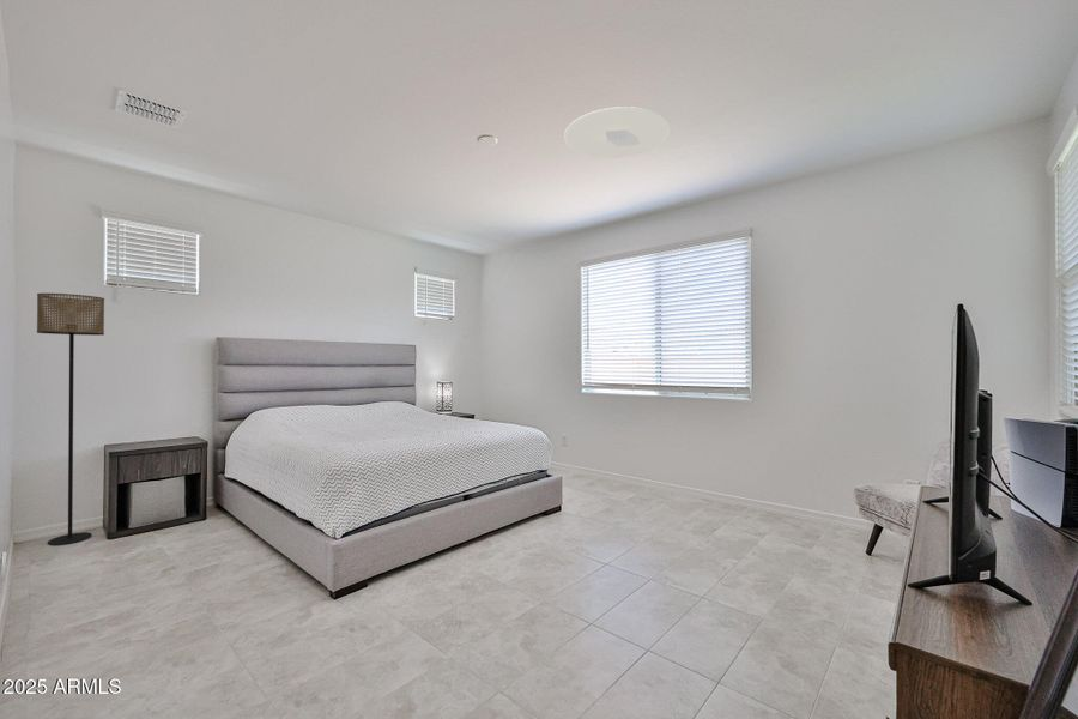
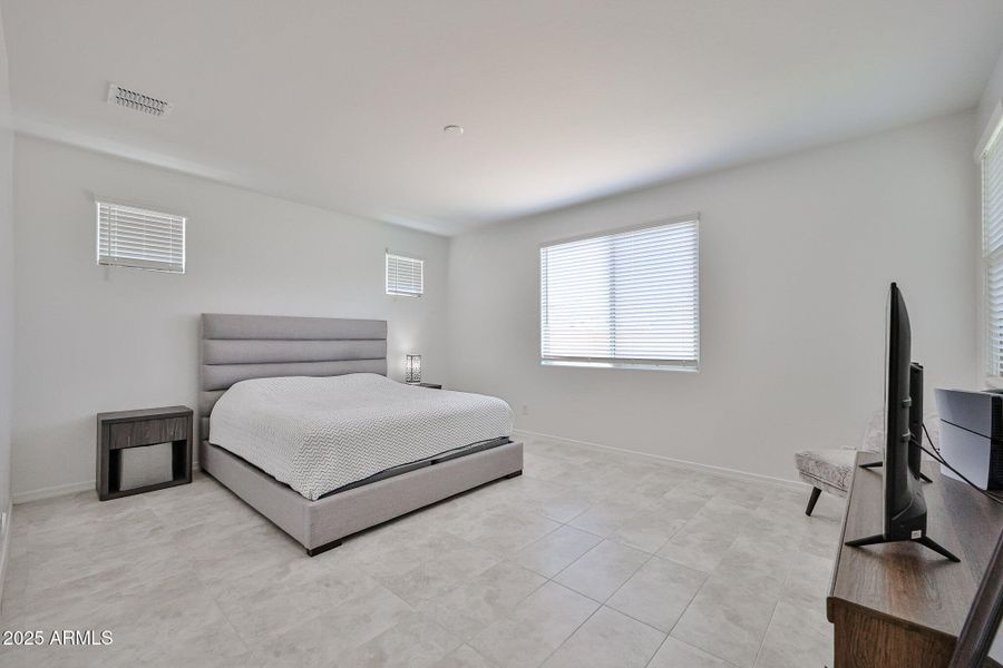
- ceiling light (616, 129)
- floor lamp (71, 417)
